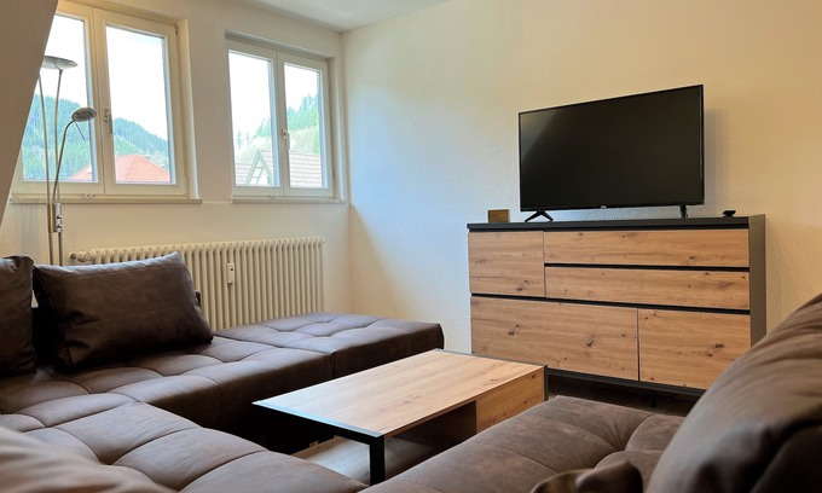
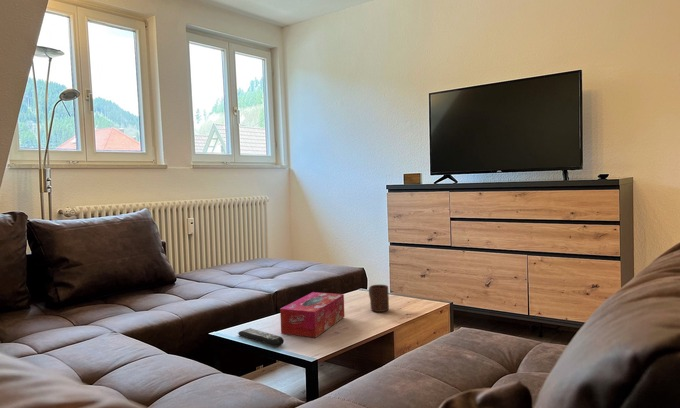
+ remote control (260, 336)
+ cup (377, 297)
+ tissue box (314, 312)
